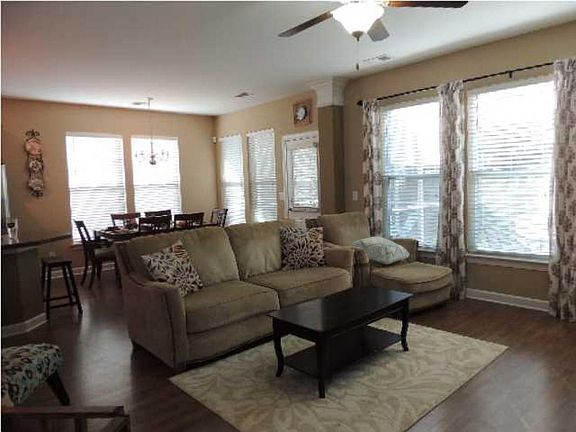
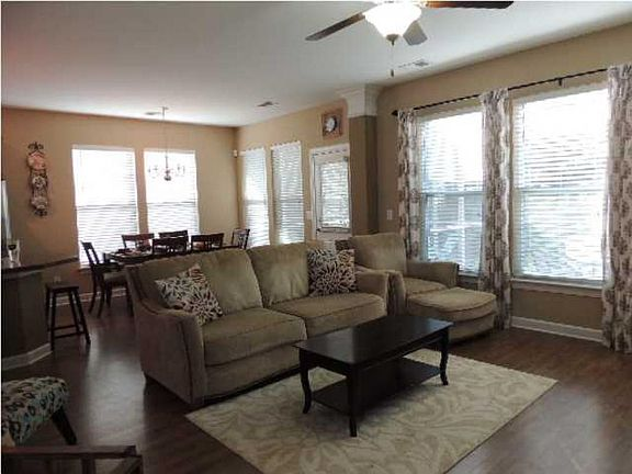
- decorative pillow (380, 249)
